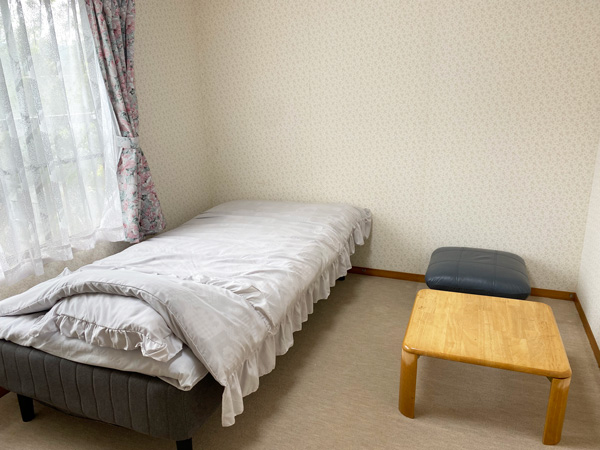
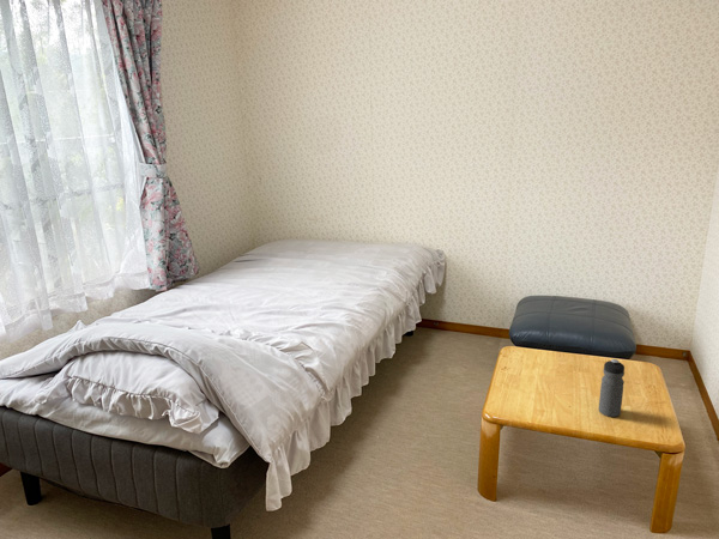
+ water bottle (611, 386)
